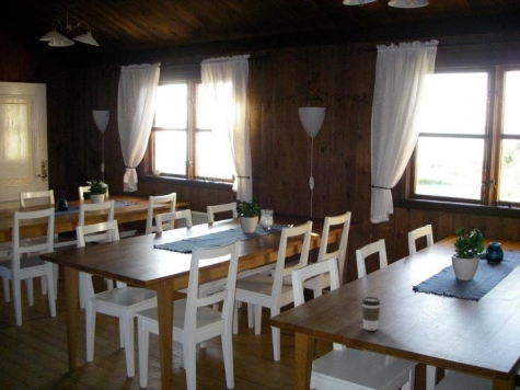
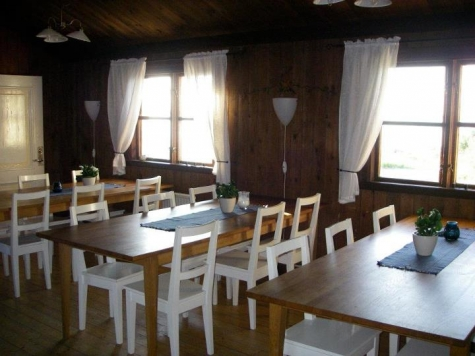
- coffee cup (370, 313)
